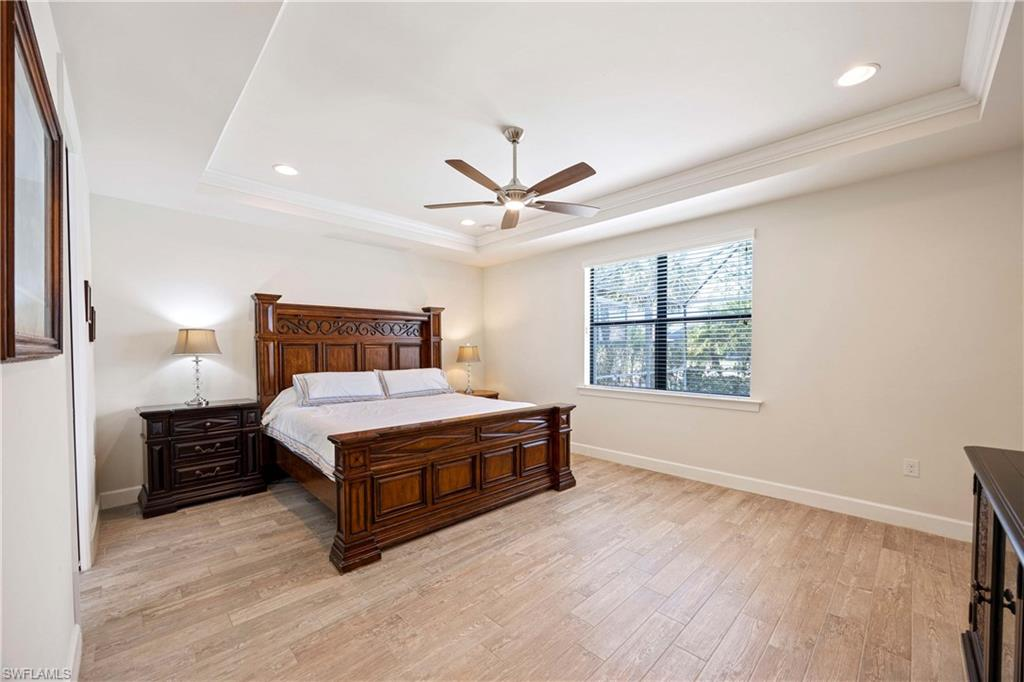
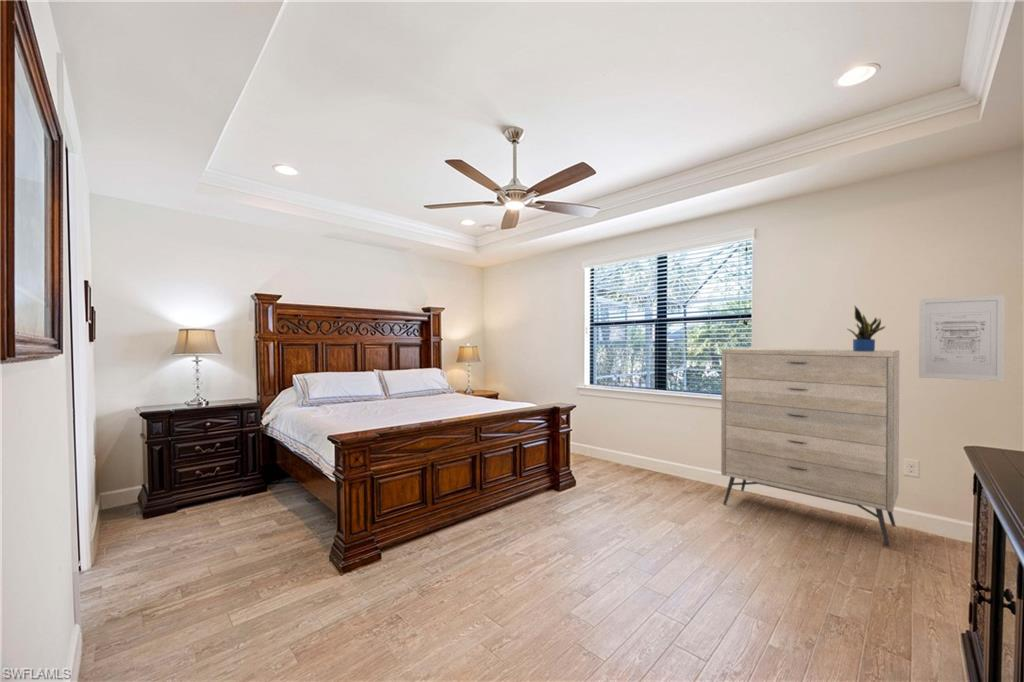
+ dresser (804, 432)
+ wall art (959, 338)
+ potted plant (865, 328)
